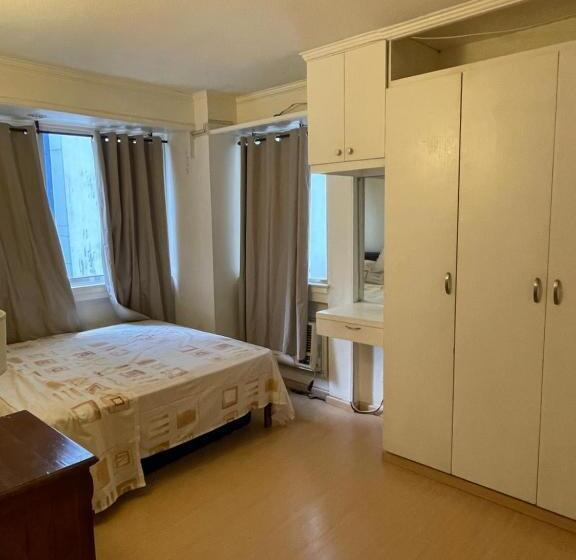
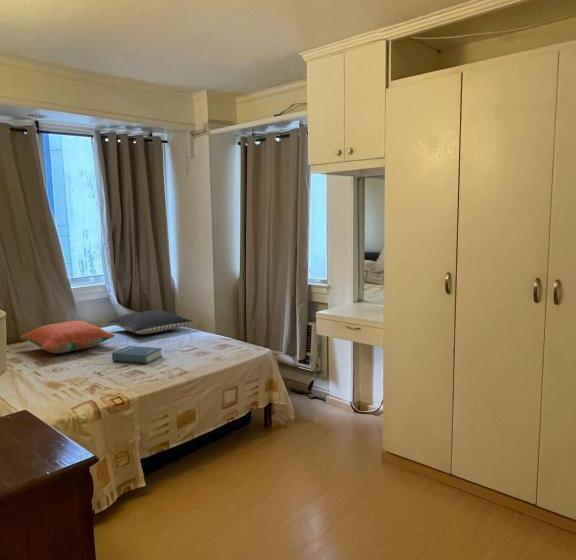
+ hardback book (137, 354)
+ pillow (150, 321)
+ pillow (67, 336)
